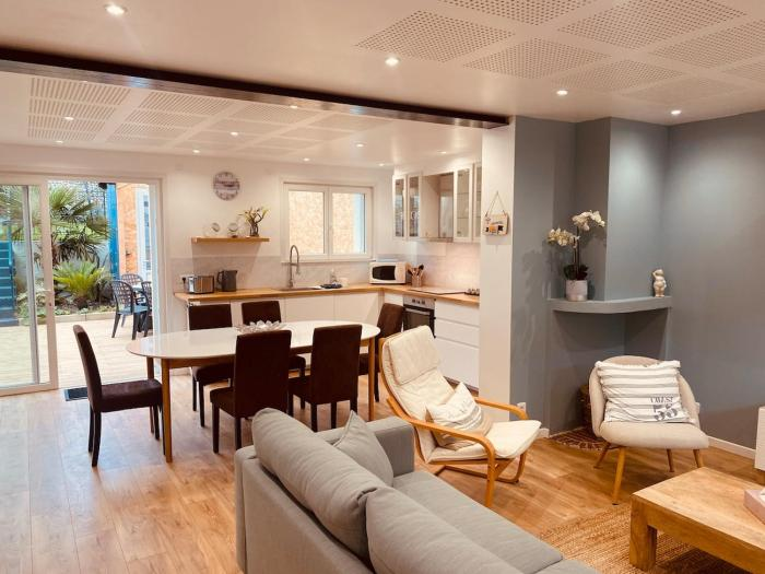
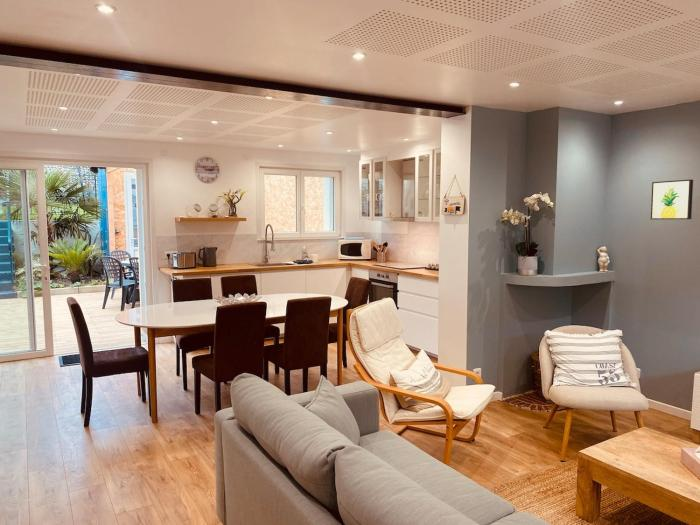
+ wall art (671, 200)
